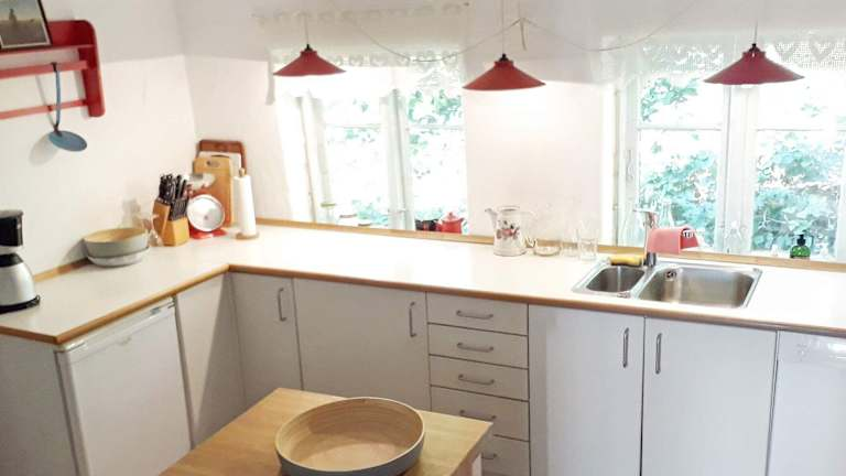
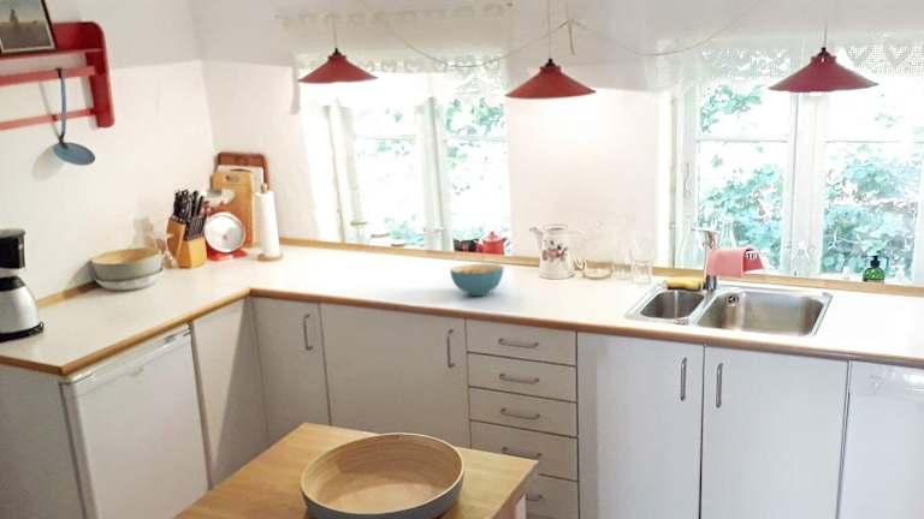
+ cereal bowl (476, 281)
